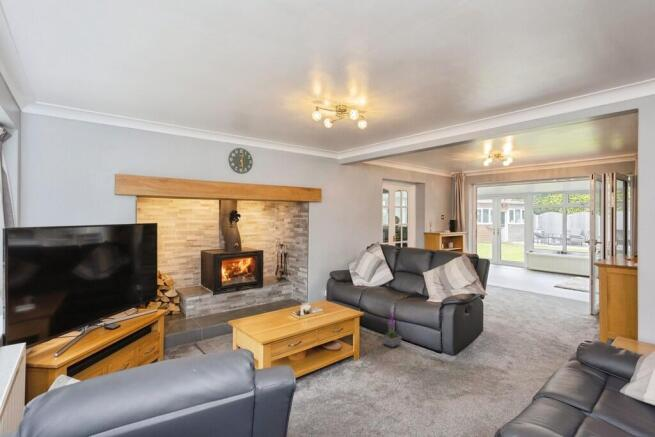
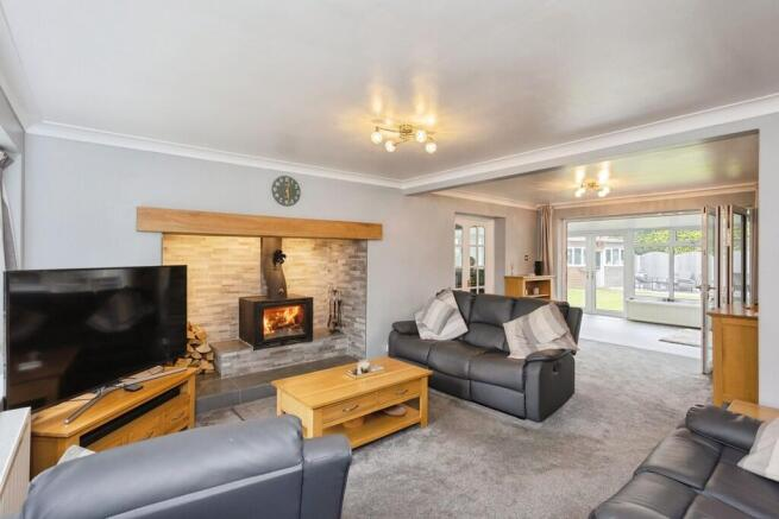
- potted plant (391, 328)
